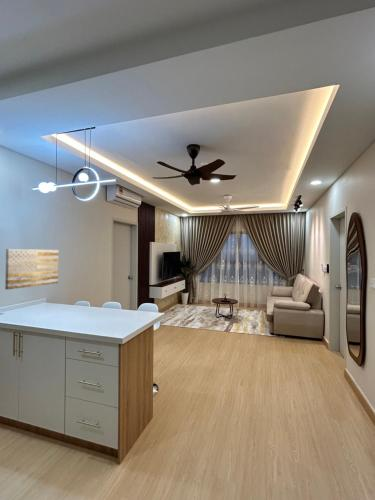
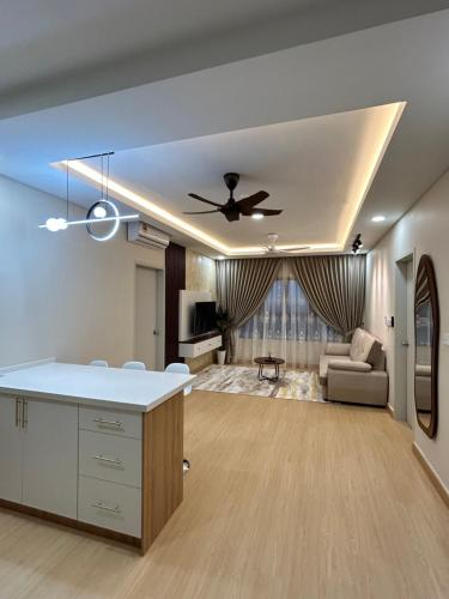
- wall art (34, 267)
